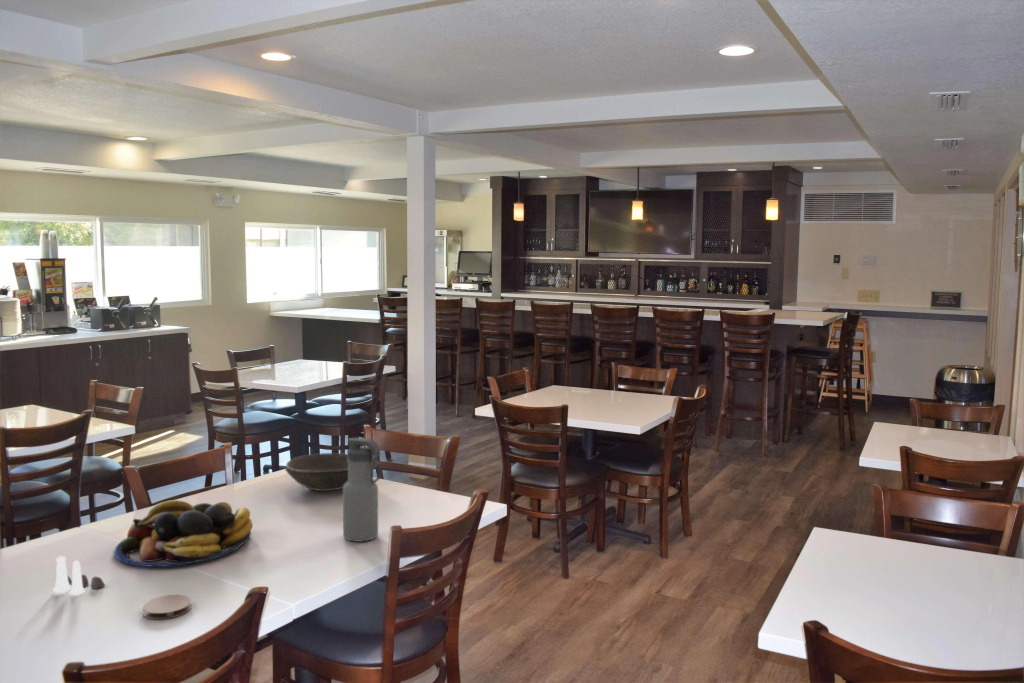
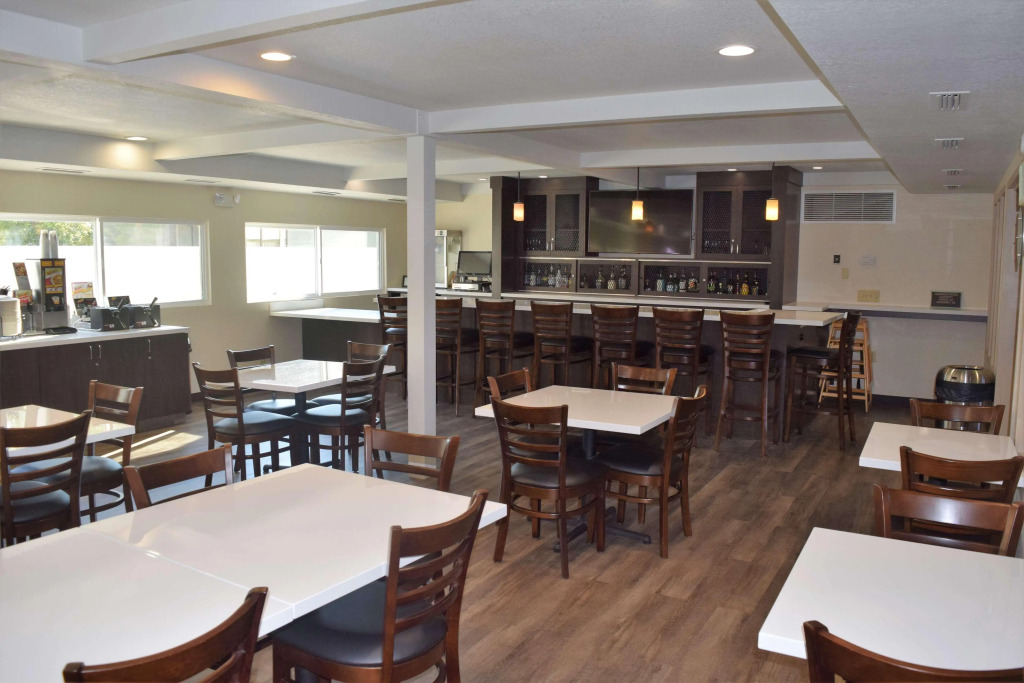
- water bottle (361, 488)
- bowl (327, 474)
- salt and pepper shaker set (73, 571)
- coaster (167, 606)
- fruit bowl (182, 522)
